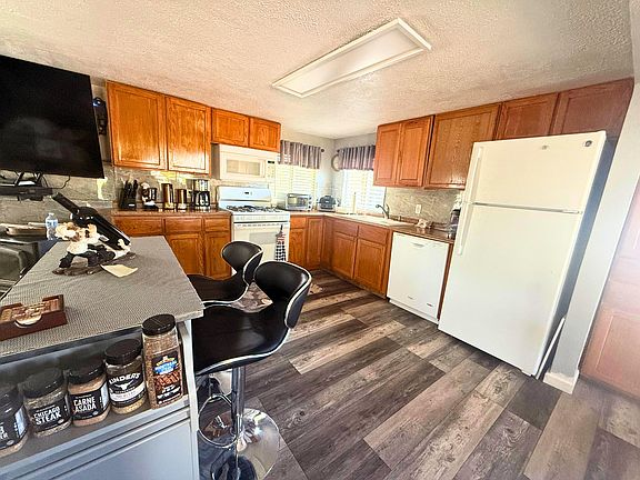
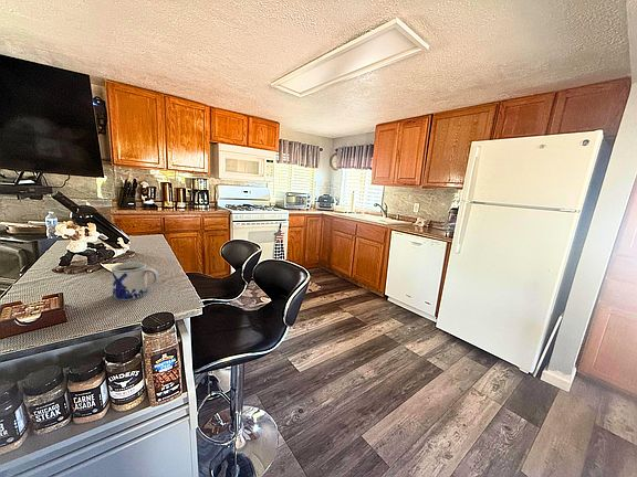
+ mug (134, 280)
